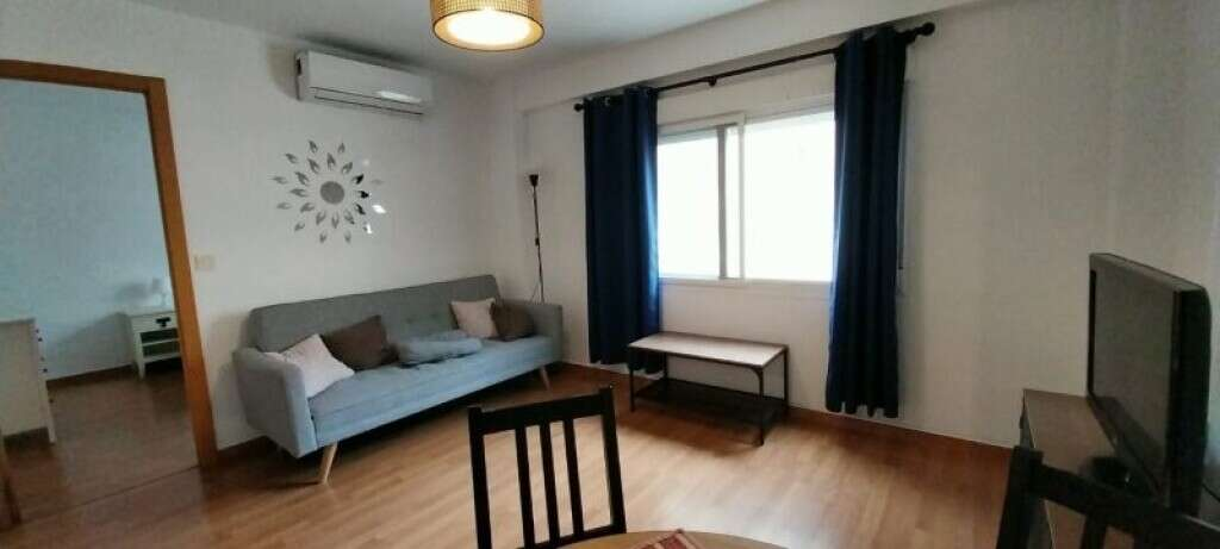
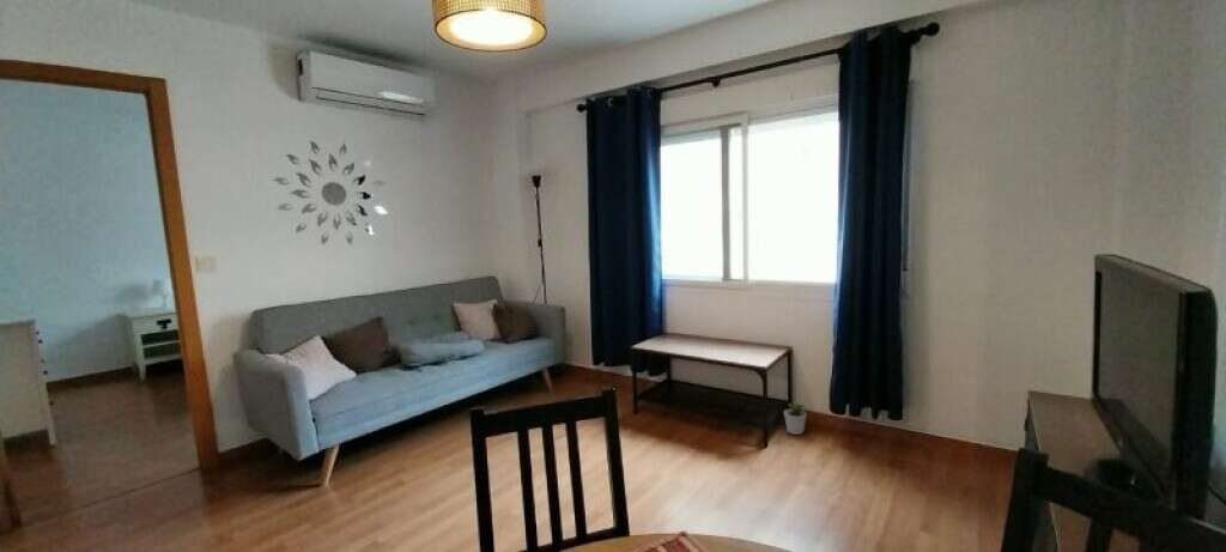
+ potted plant (794, 415)
